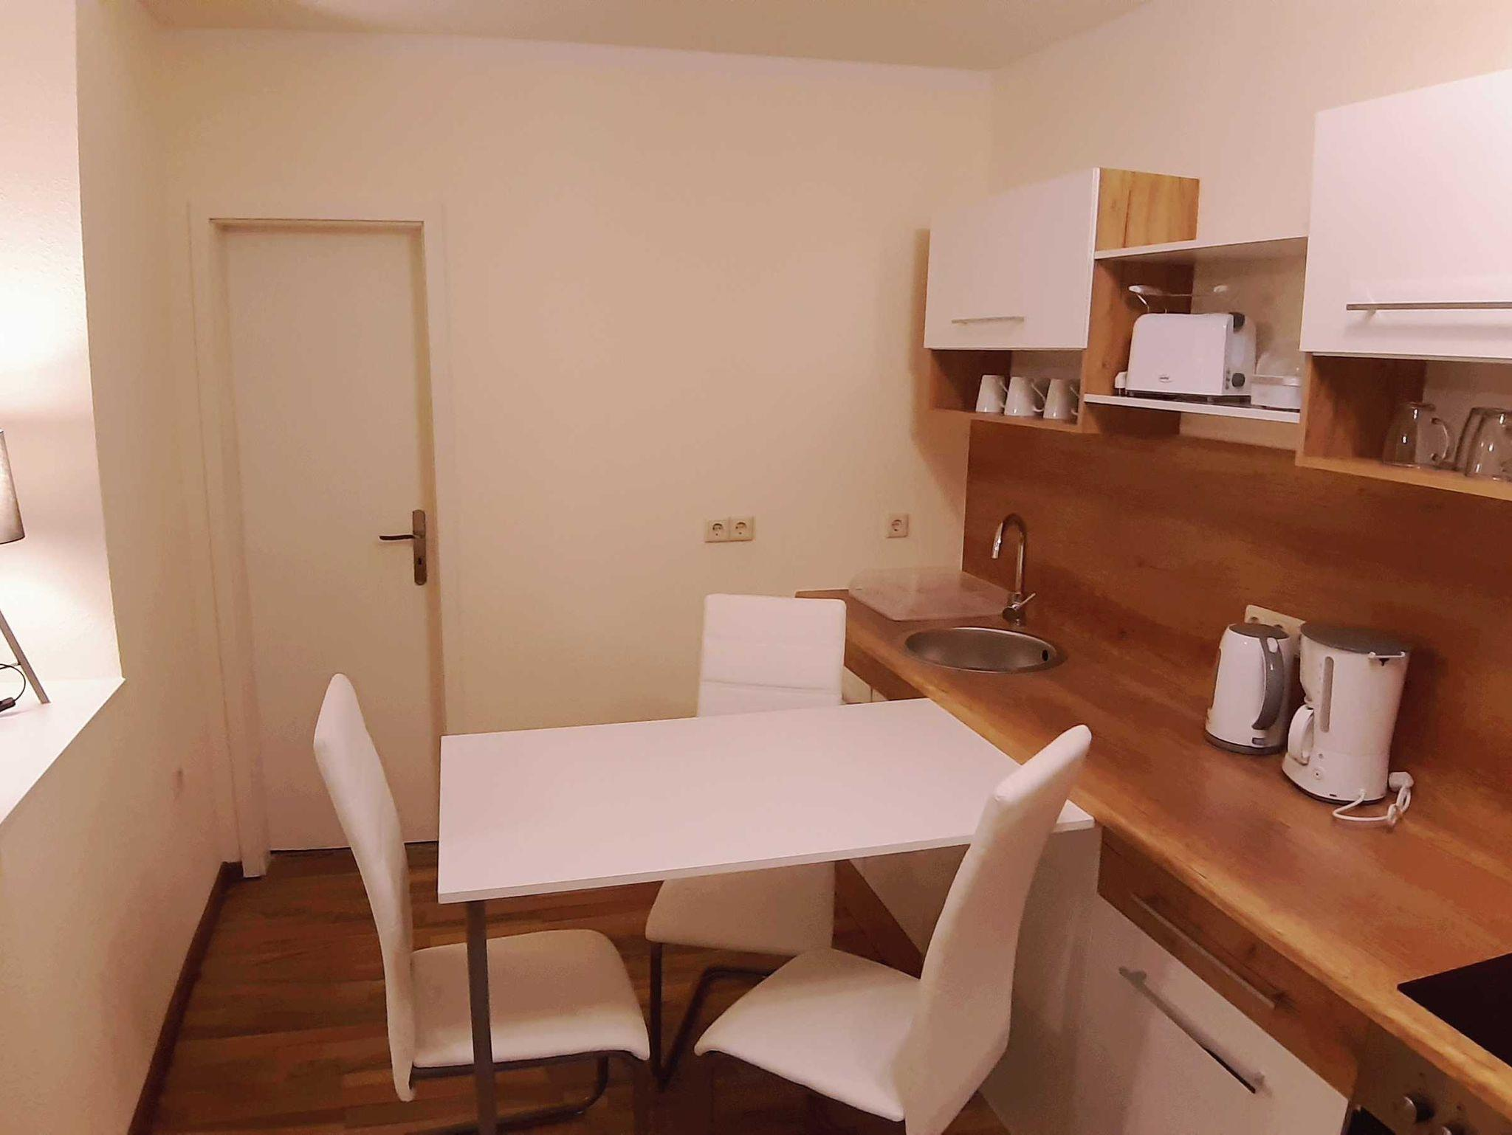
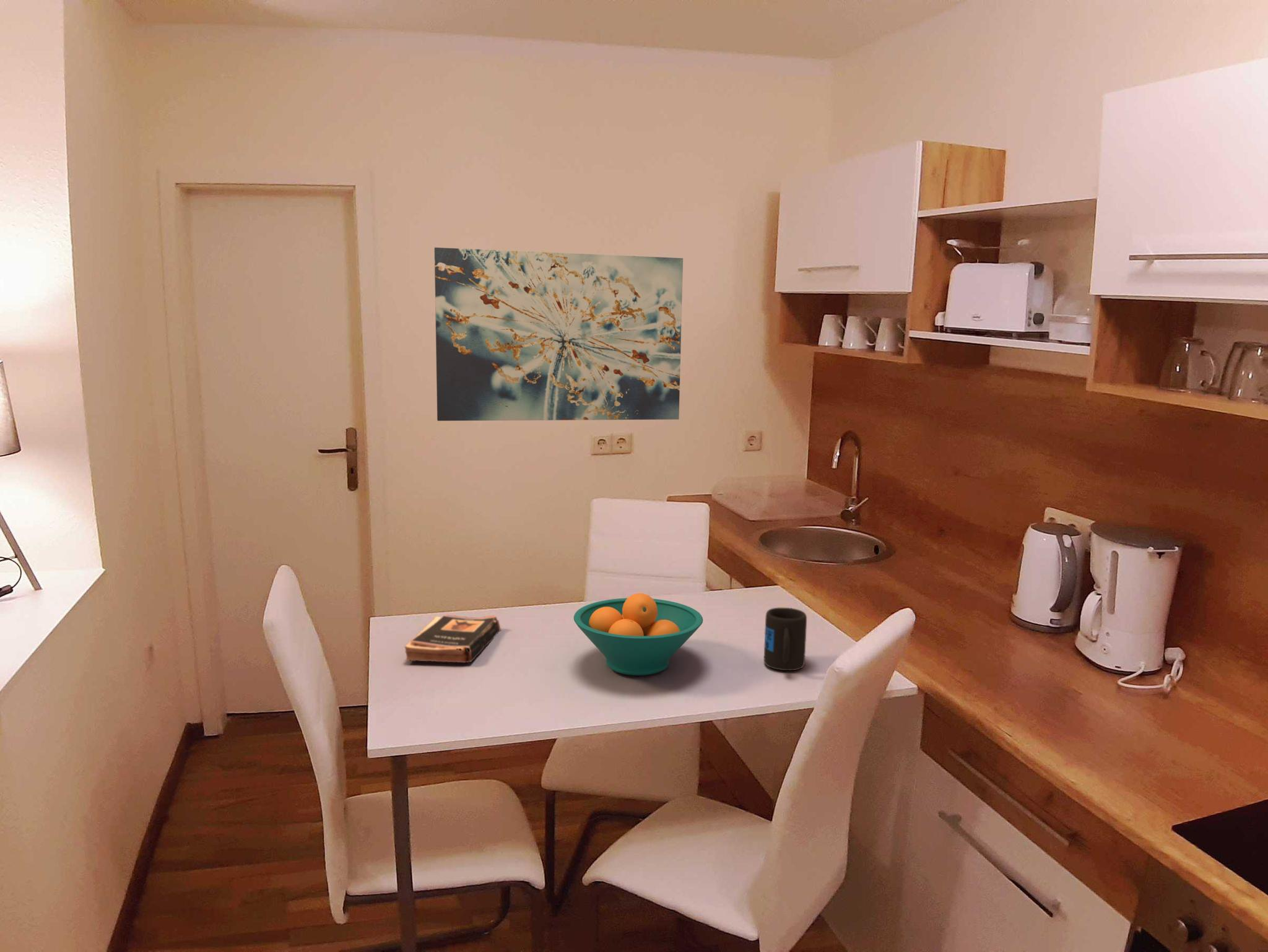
+ mug (785, 641)
+ wall art (562, 337)
+ fruit bowl (638, 630)
+ book (452, 636)
